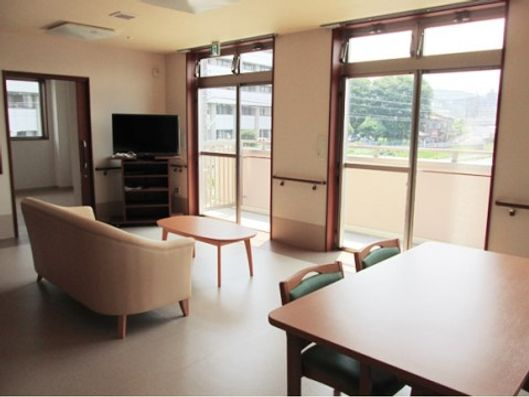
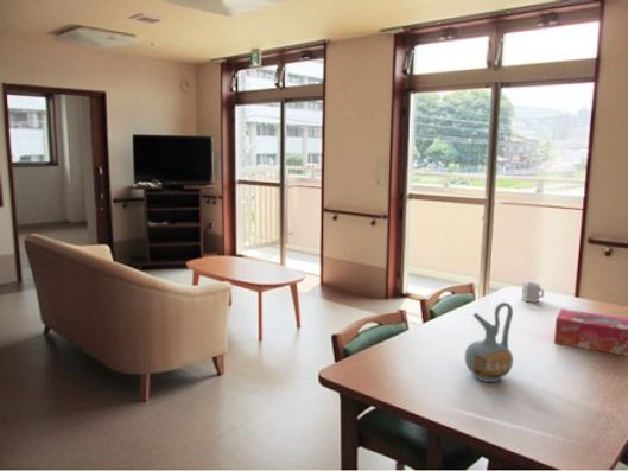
+ cup (533, 292)
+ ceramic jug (489, 340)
+ tissue box (598, 331)
